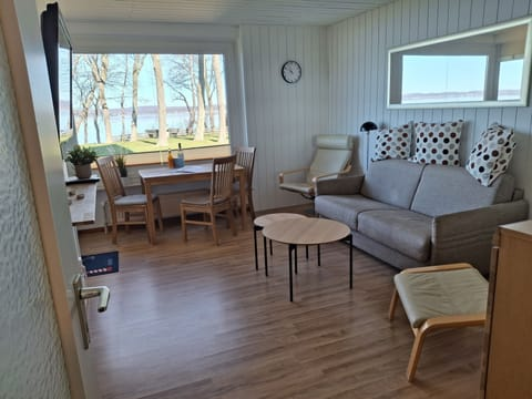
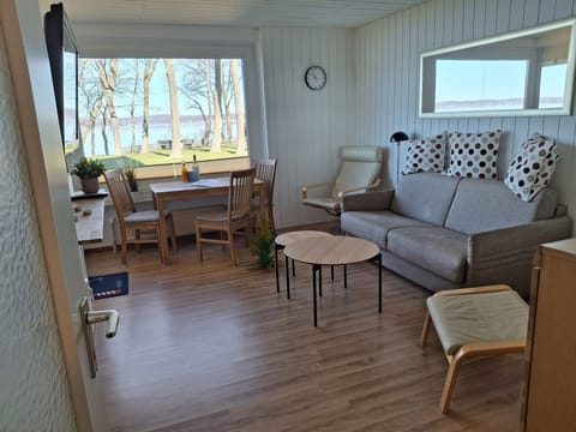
+ indoor plant (264, 236)
